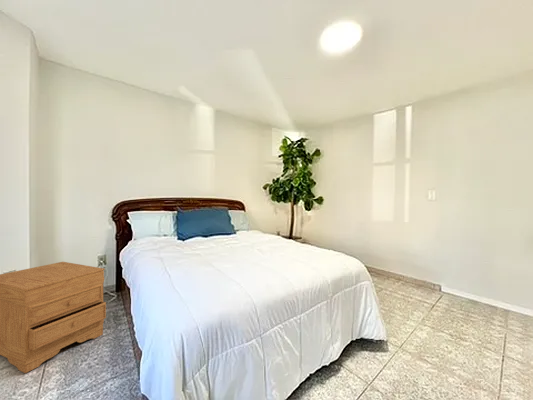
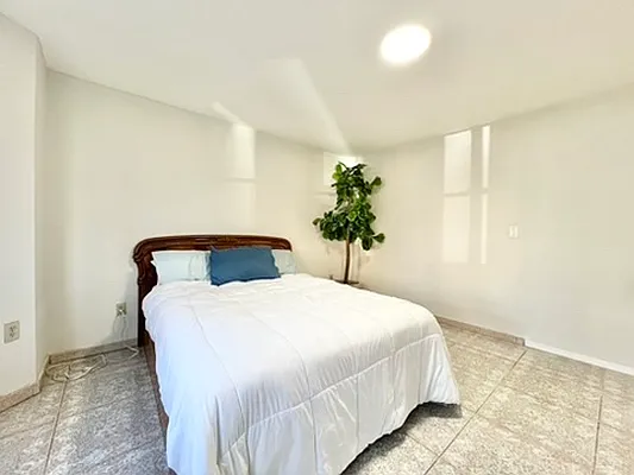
- nightstand (49, 308)
